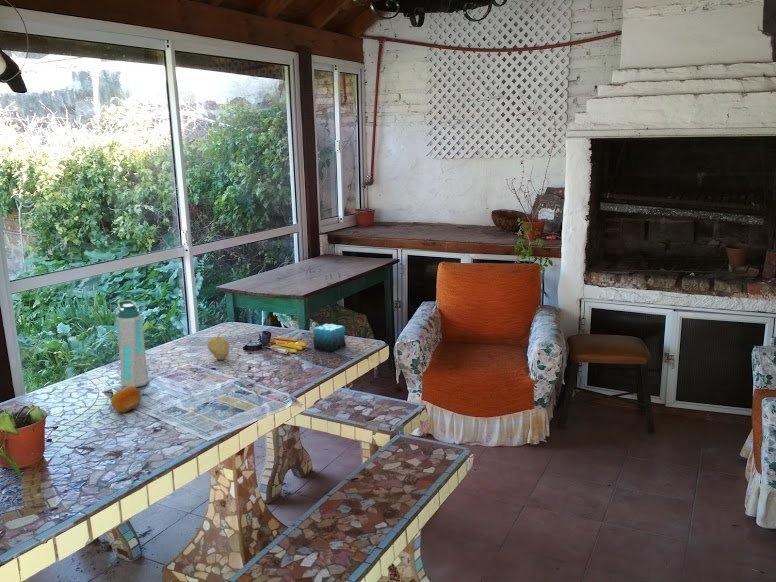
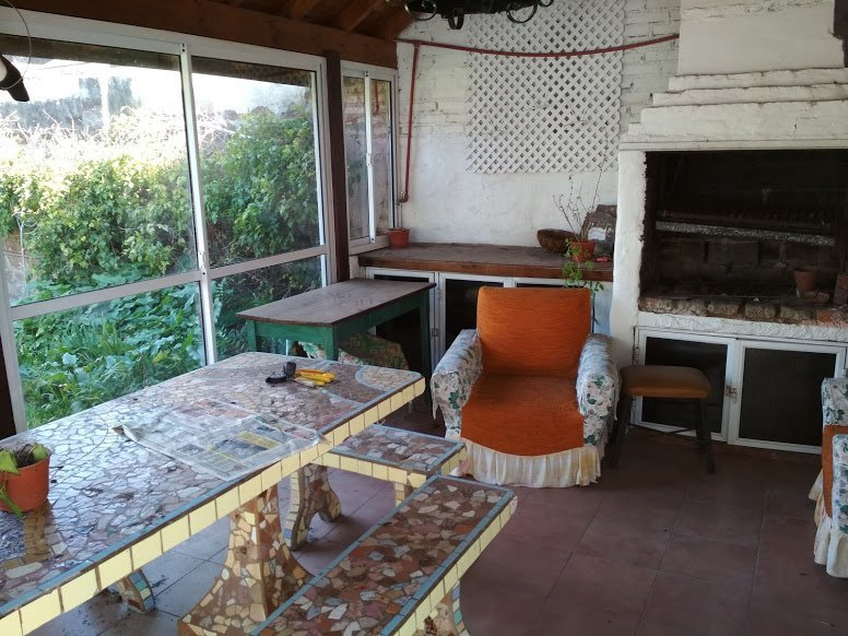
- fruit (126, 399)
- water bottle (130, 343)
- fruit (218, 345)
- candle (328, 333)
